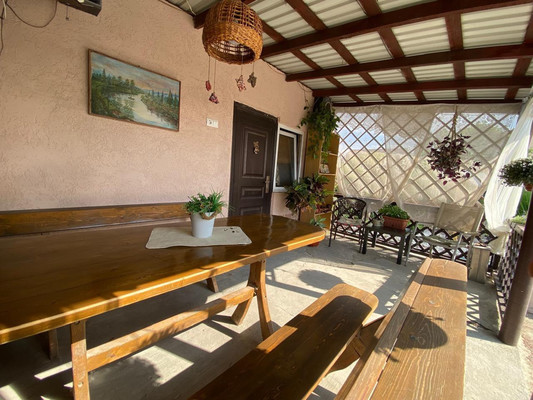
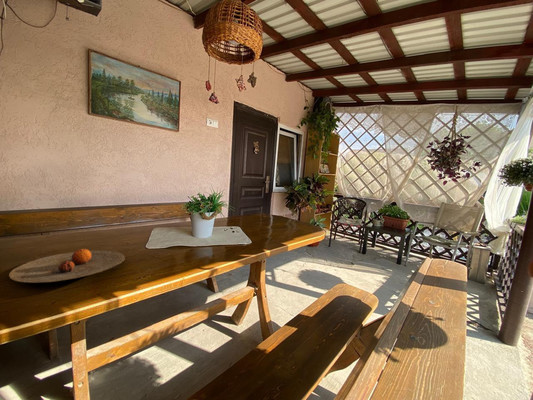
+ plate (73, 260)
